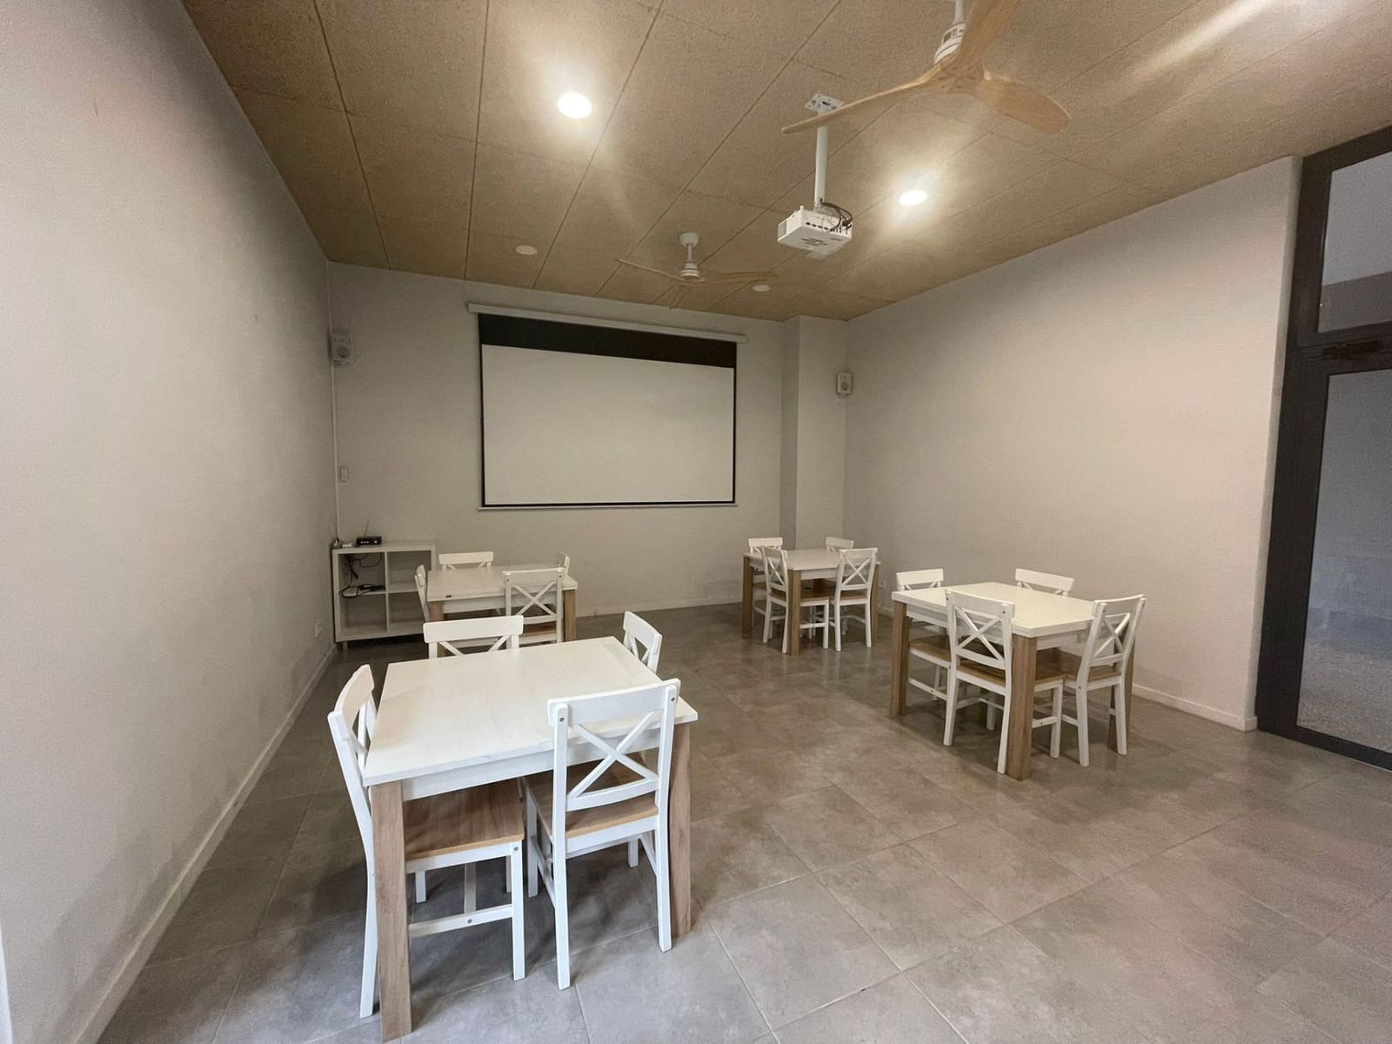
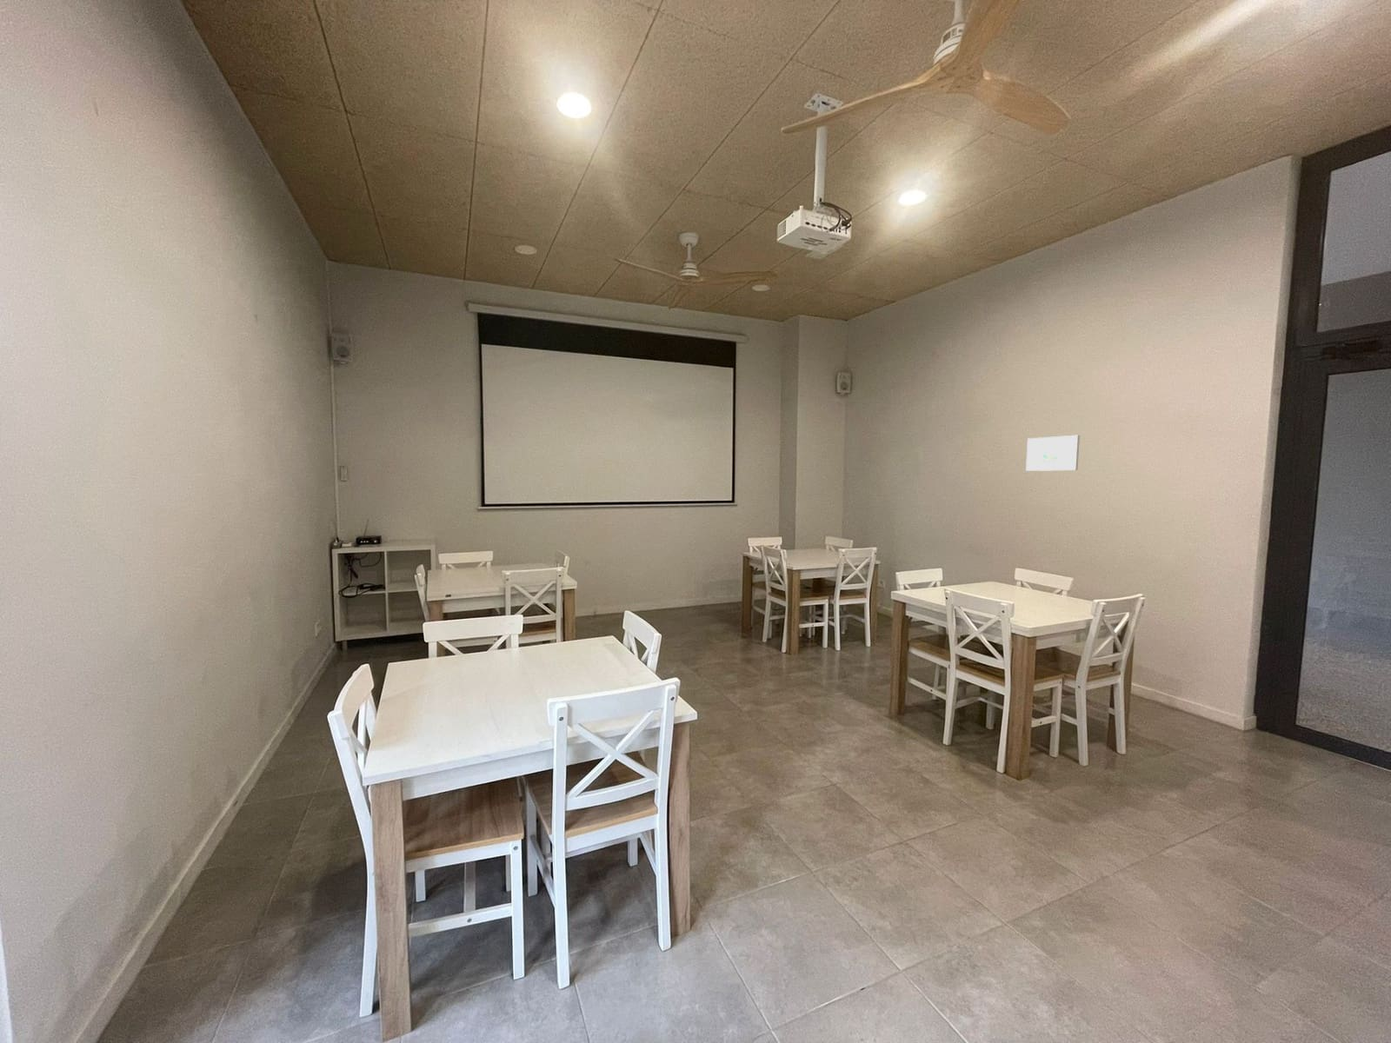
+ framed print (1051, 454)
